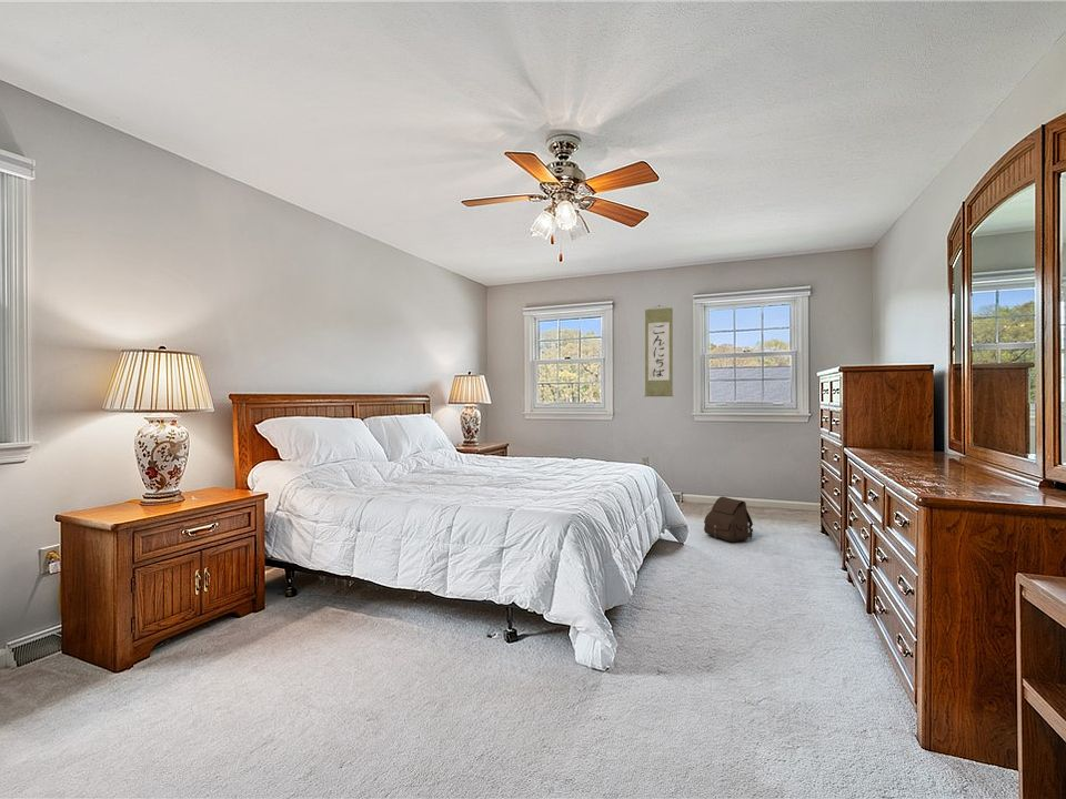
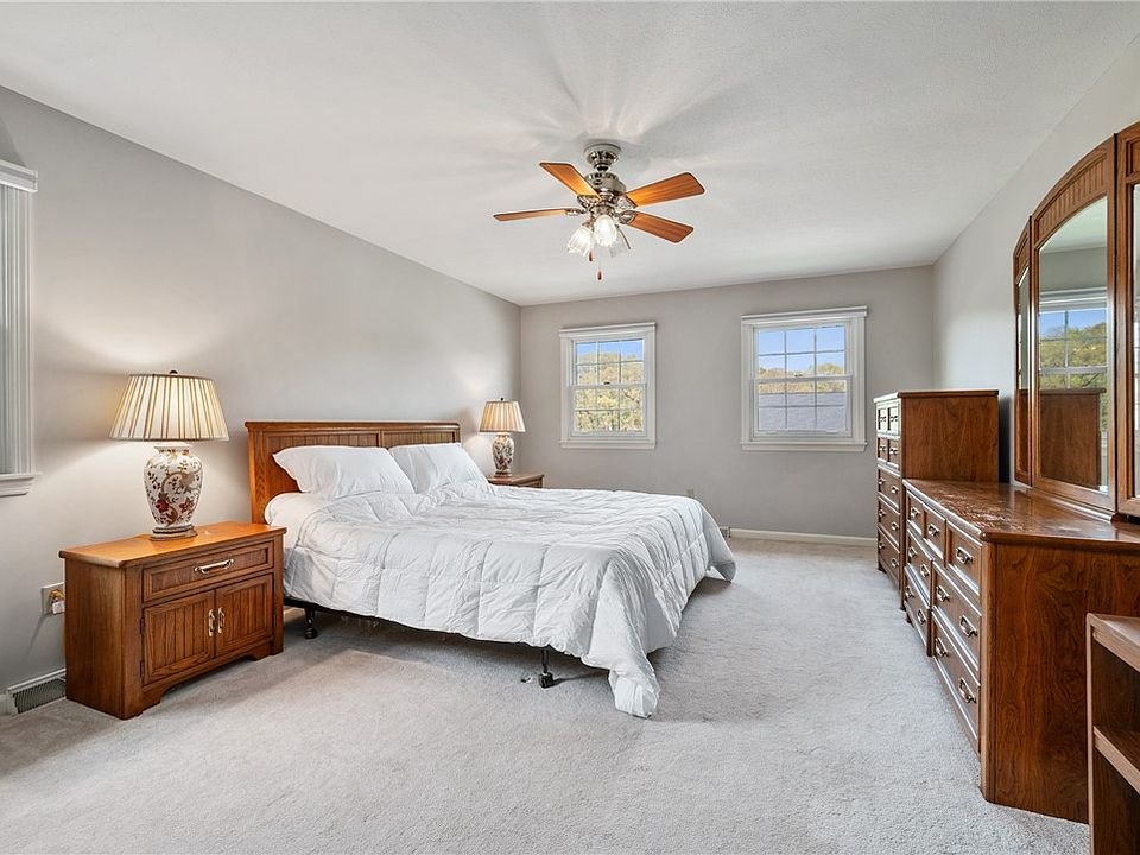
- satchel (730, 517)
- wall scroll (658, 351)
